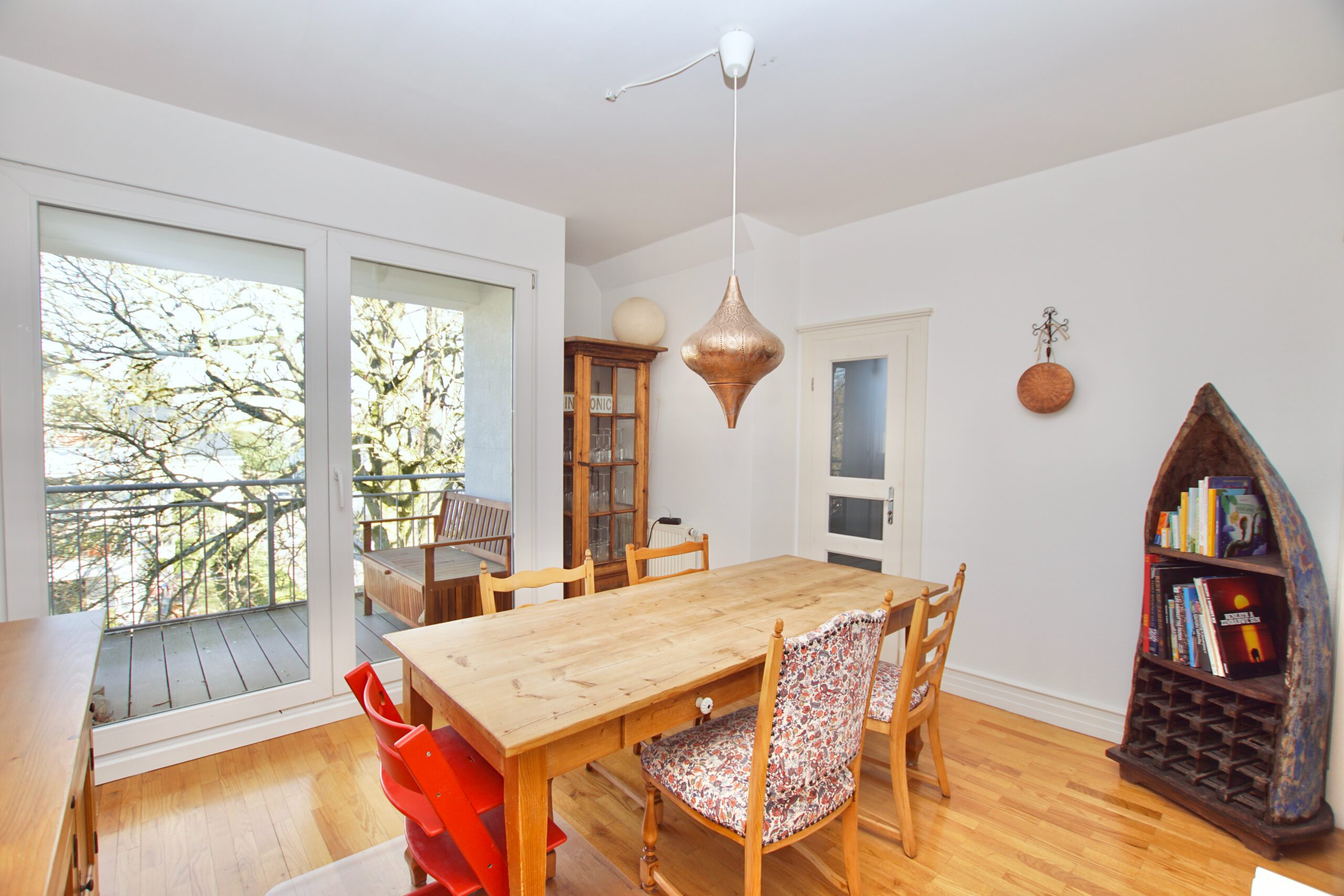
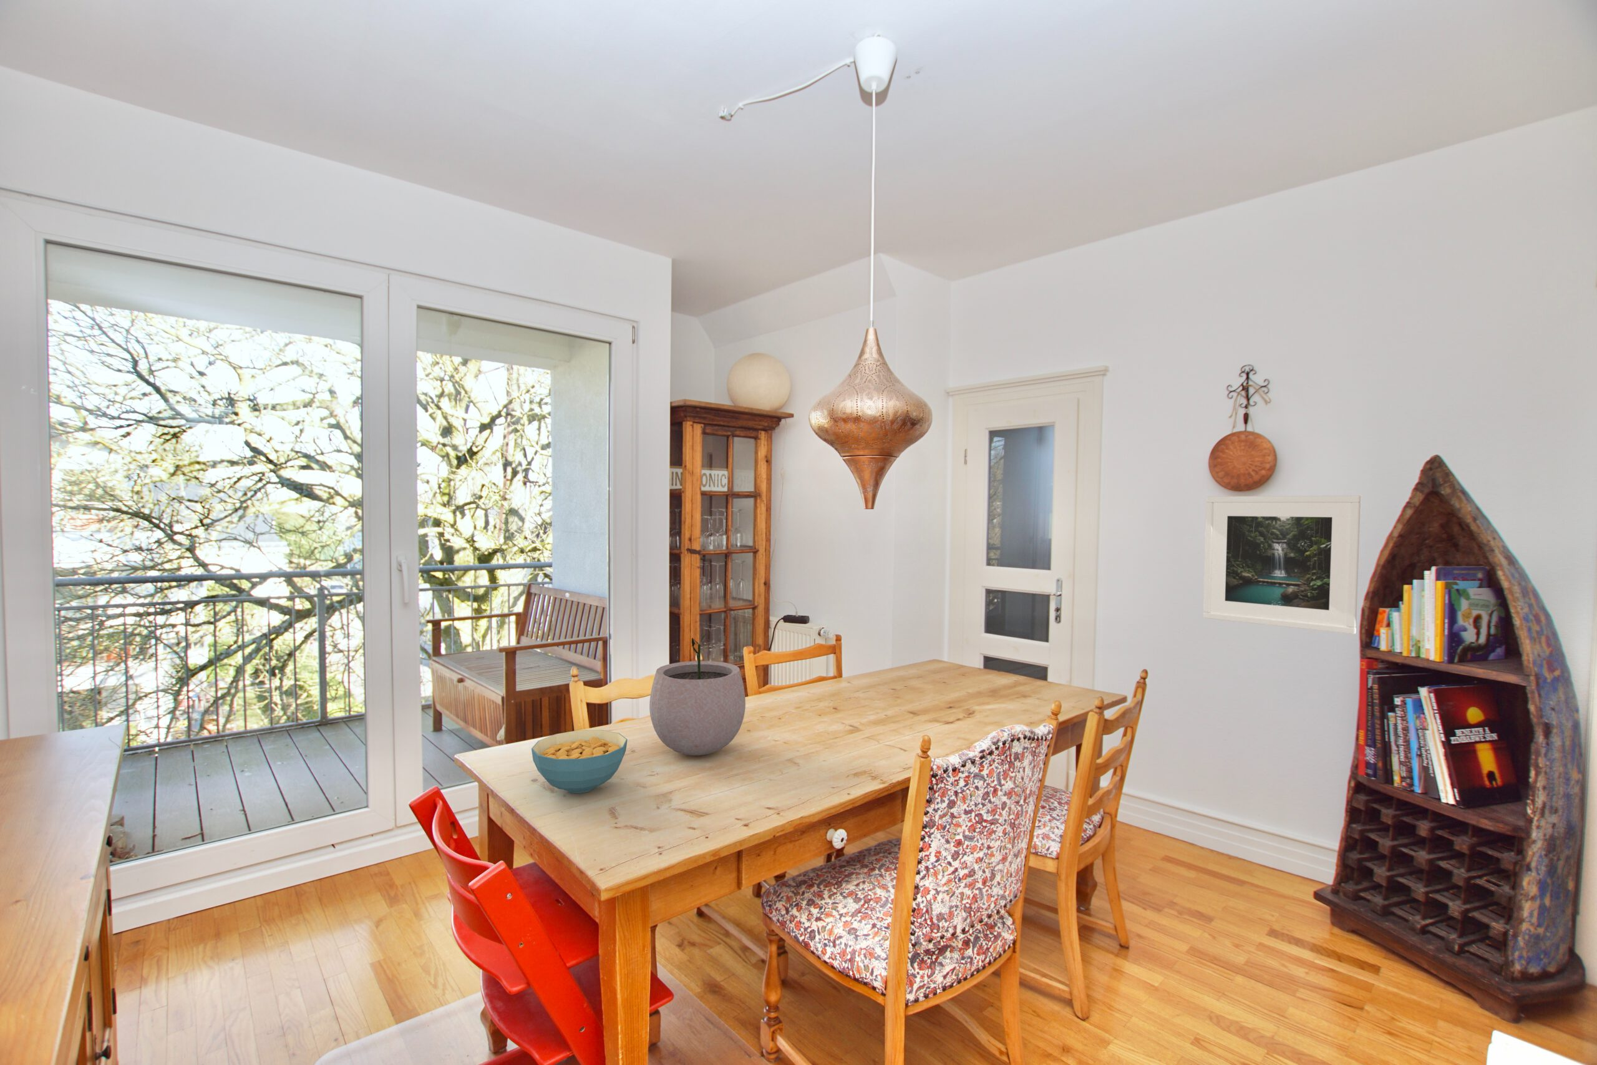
+ cereal bowl (580, 765)
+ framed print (1276, 561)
+ plant pot (697, 692)
